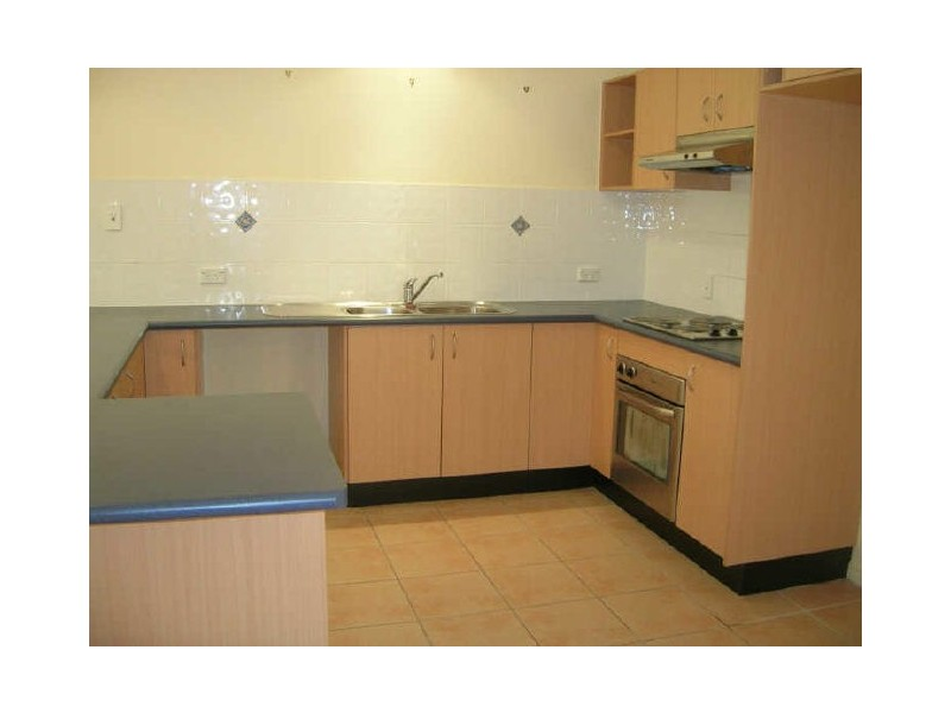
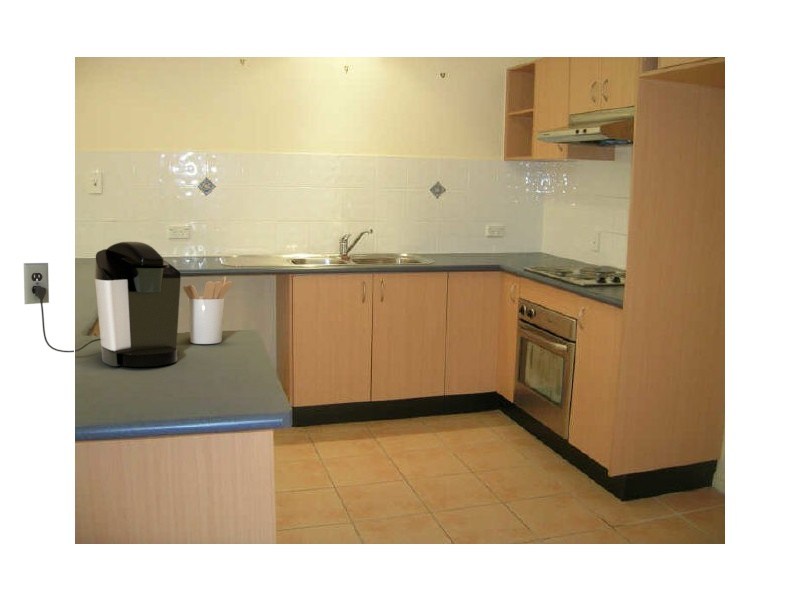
+ coffee maker (114, 302)
+ utensil holder (210, 310)
